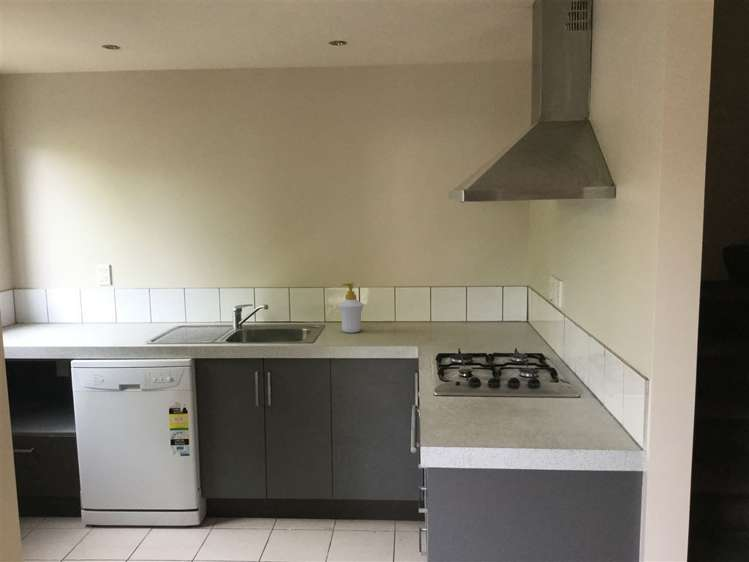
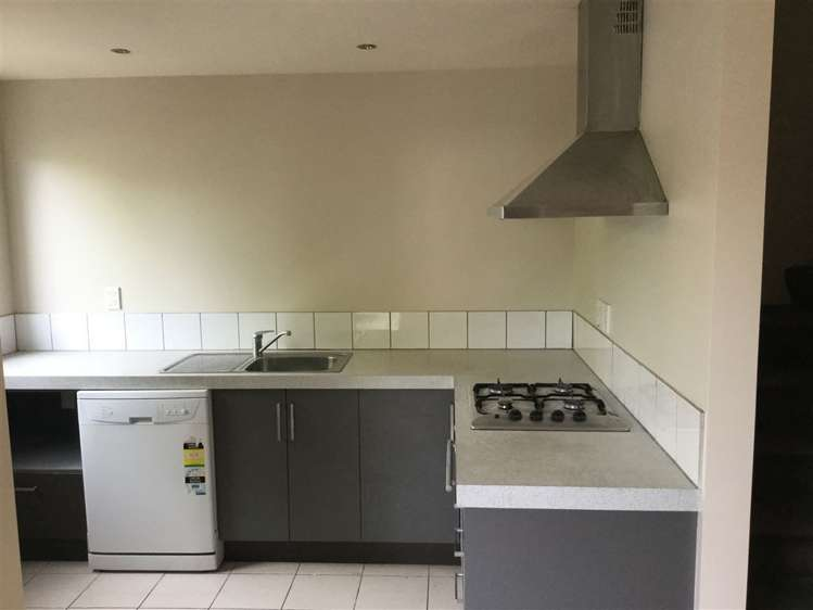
- soap bottle (351, 307)
